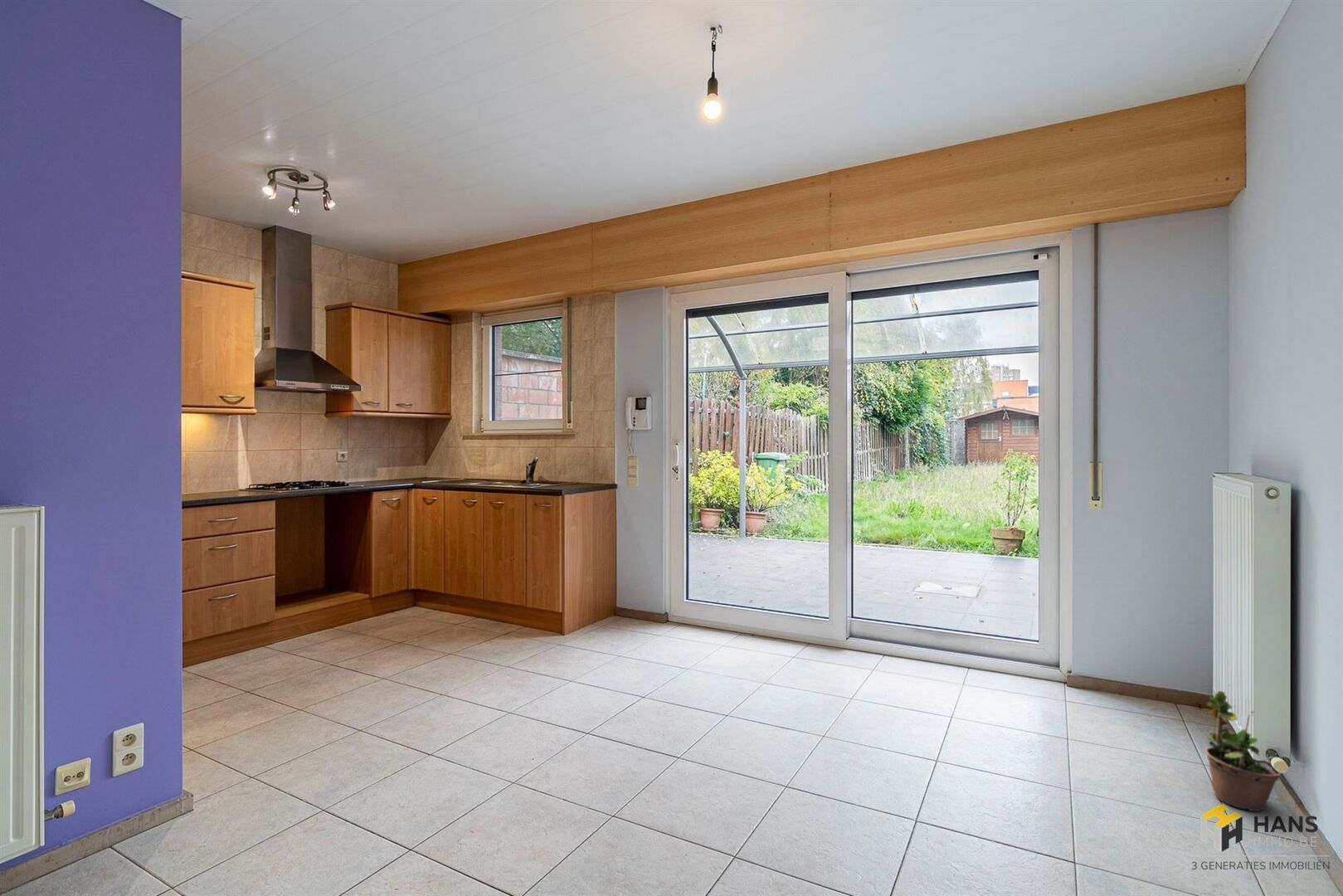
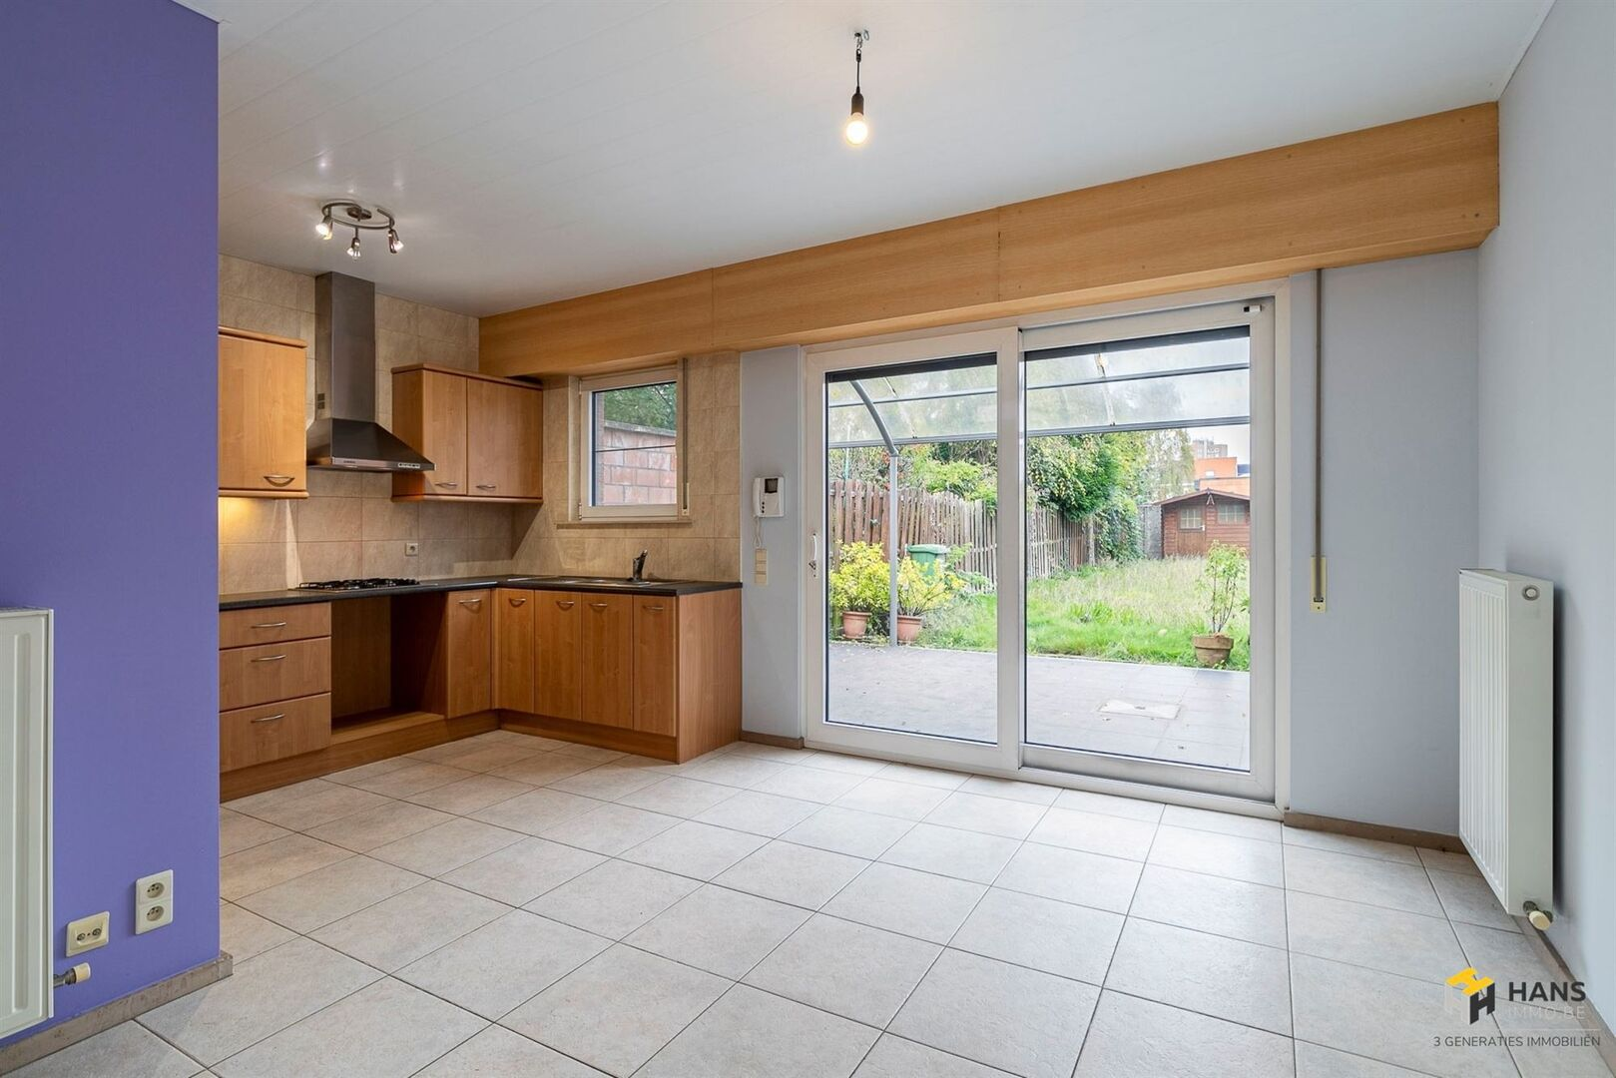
- potted plant (1242, 746)
